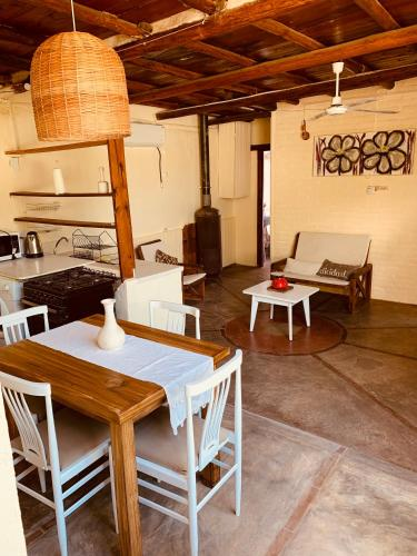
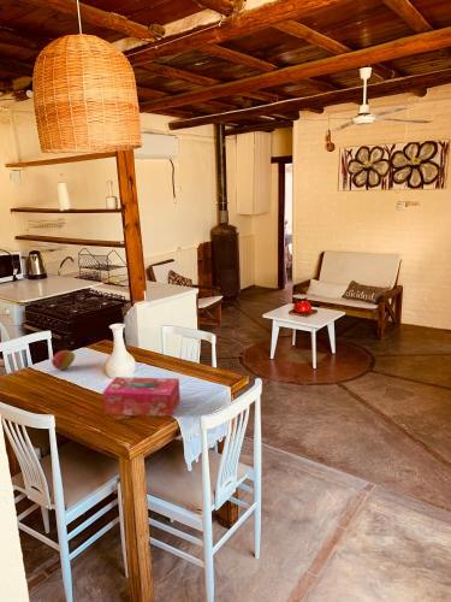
+ tissue box (142, 395)
+ fruit (63, 360)
